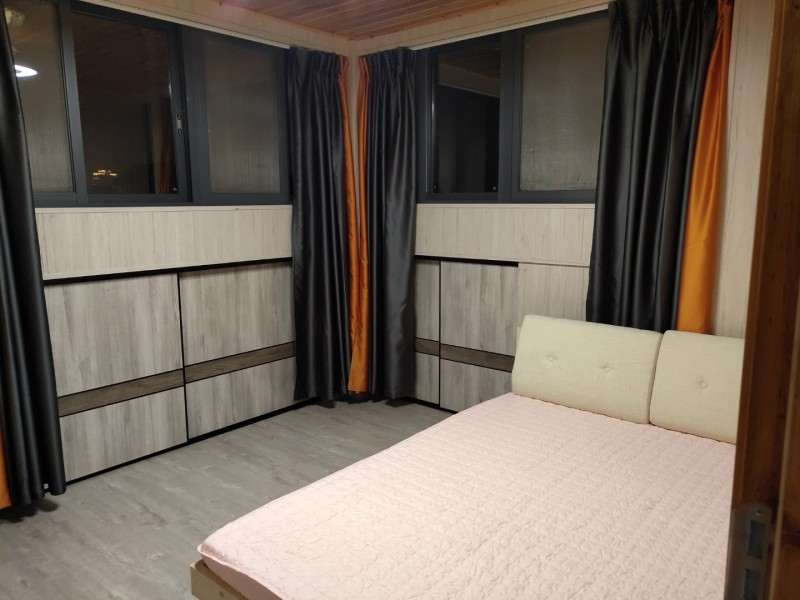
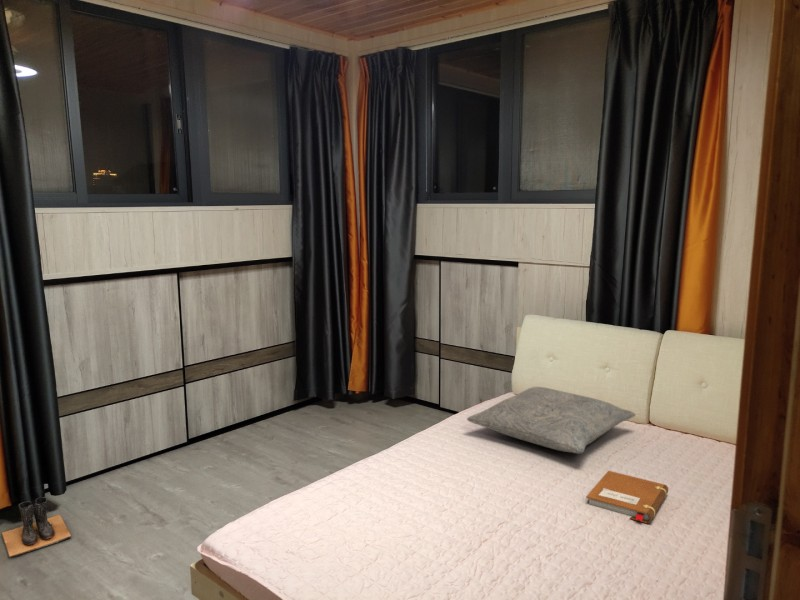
+ boots (35, 519)
+ pillow (552, 416)
+ notebook (627, 496)
